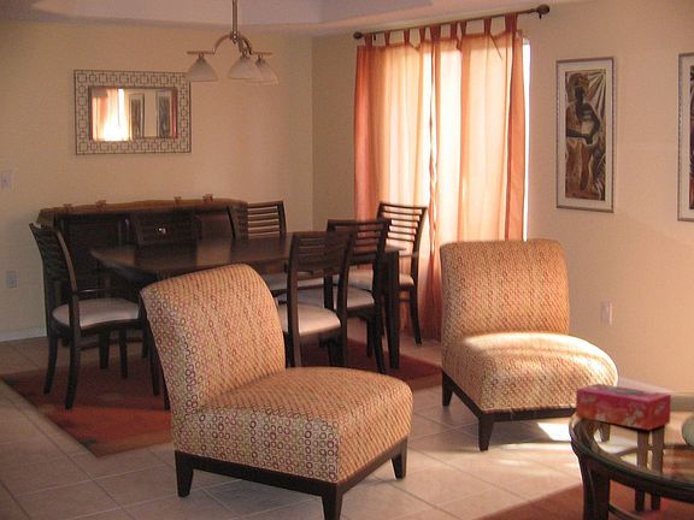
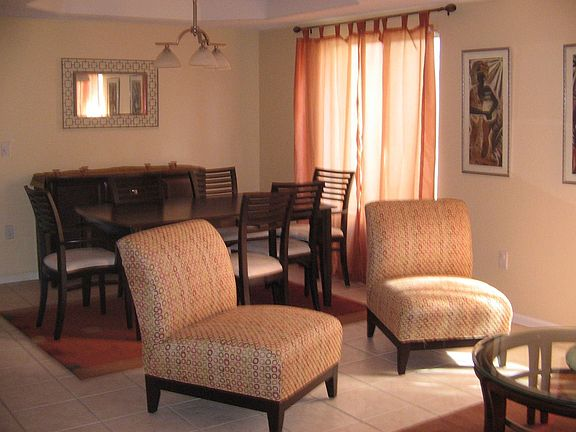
- tissue box (622, 406)
